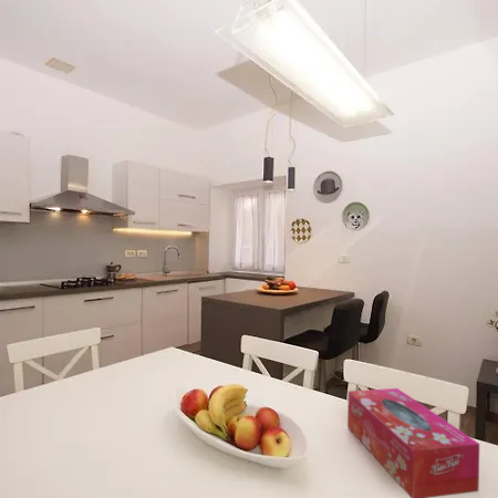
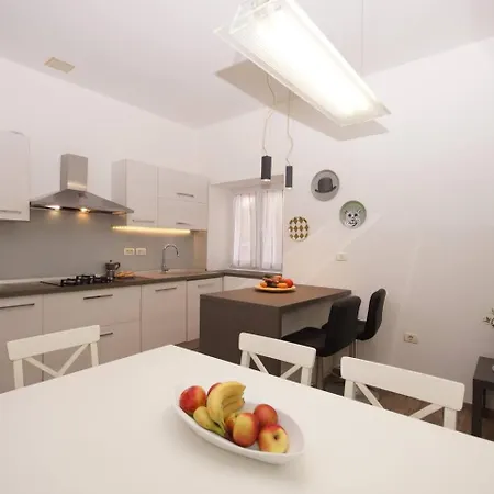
- tissue box (403, 434)
